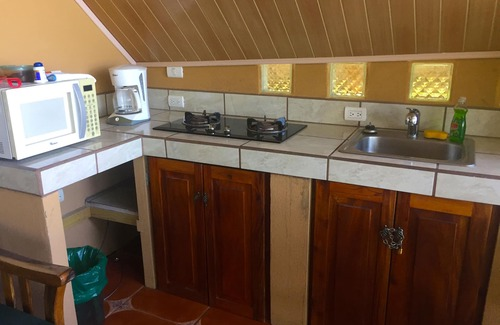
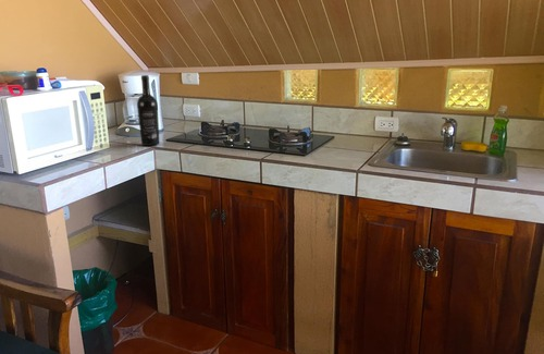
+ wine bottle (147, 110)
